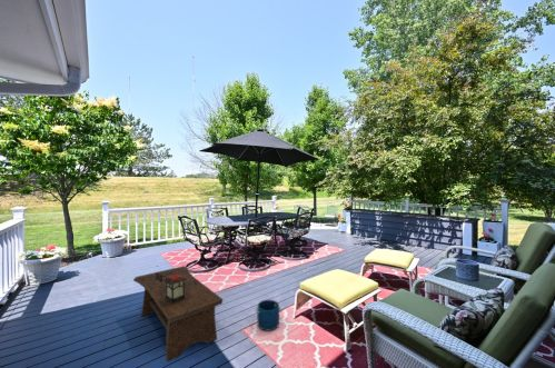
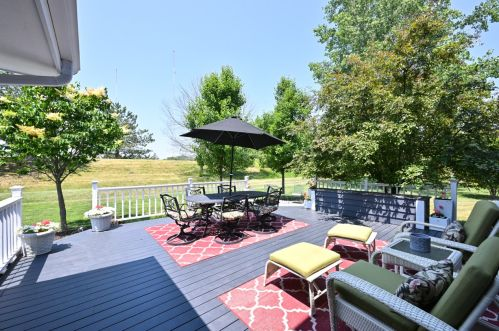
- coffee table (176, 306)
- lantern (171, 285)
- bucket (268, 315)
